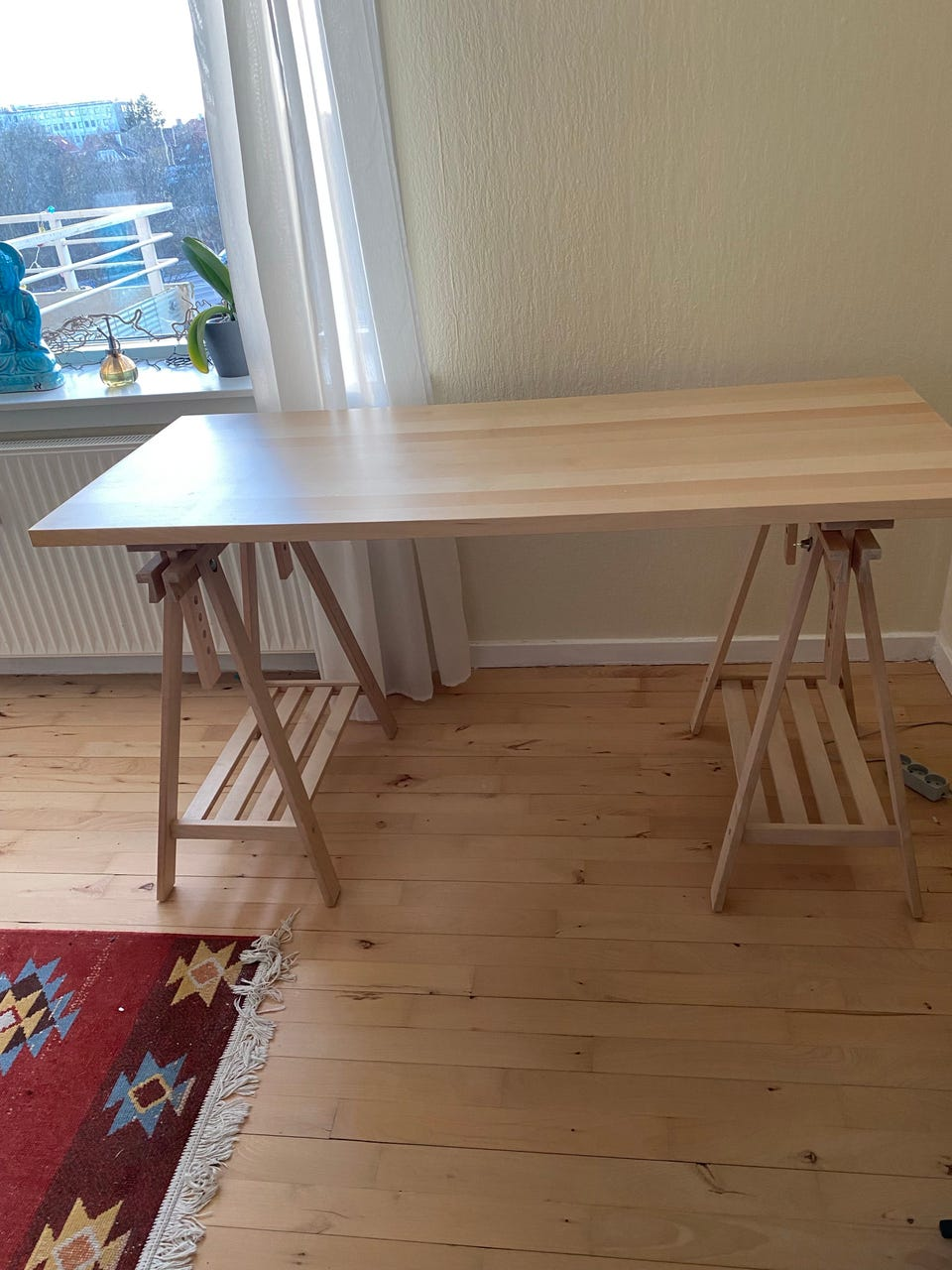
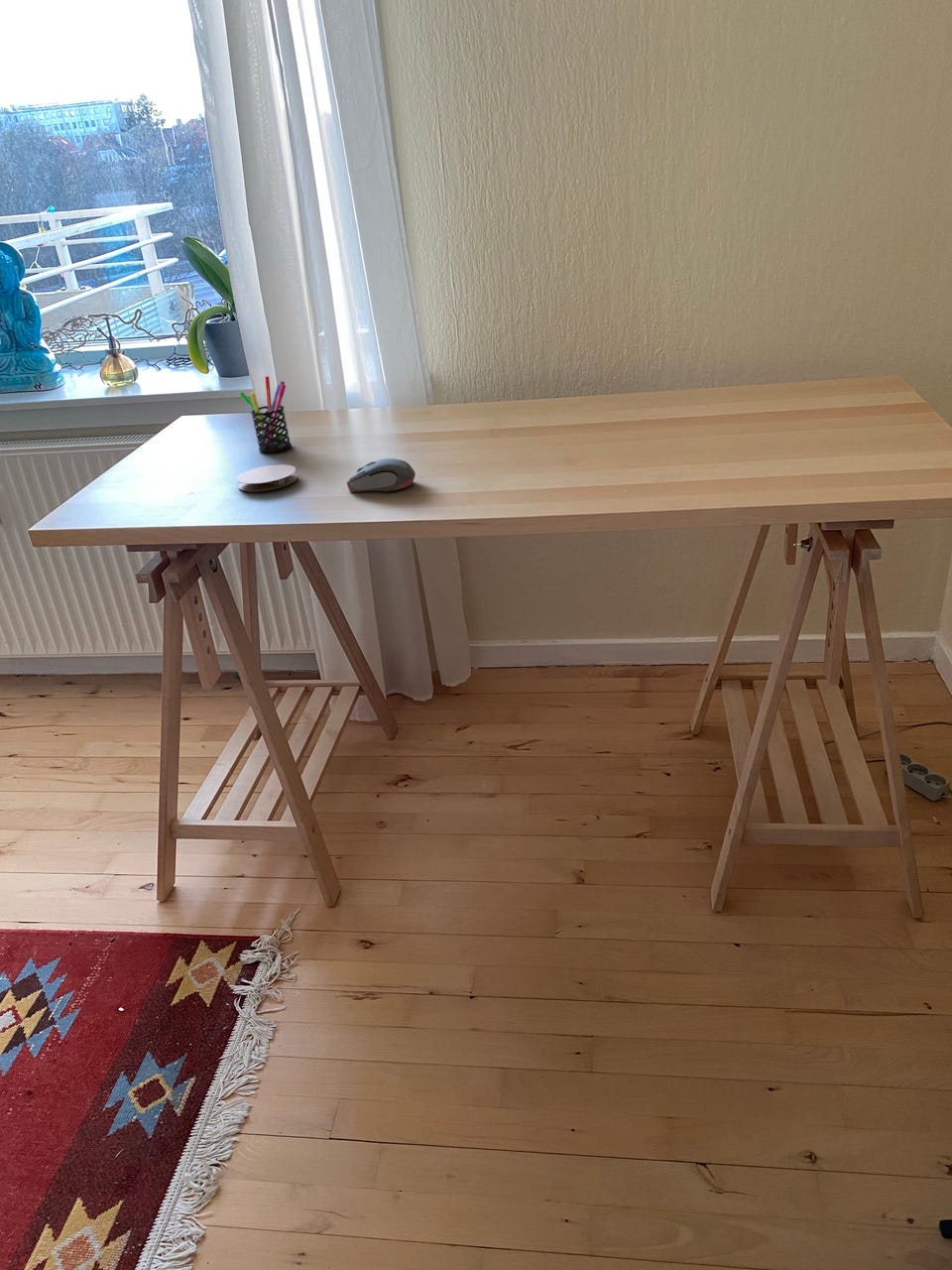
+ pen holder (265, 414)
+ computer mouse (380, 472)
+ coaster (267, 477)
